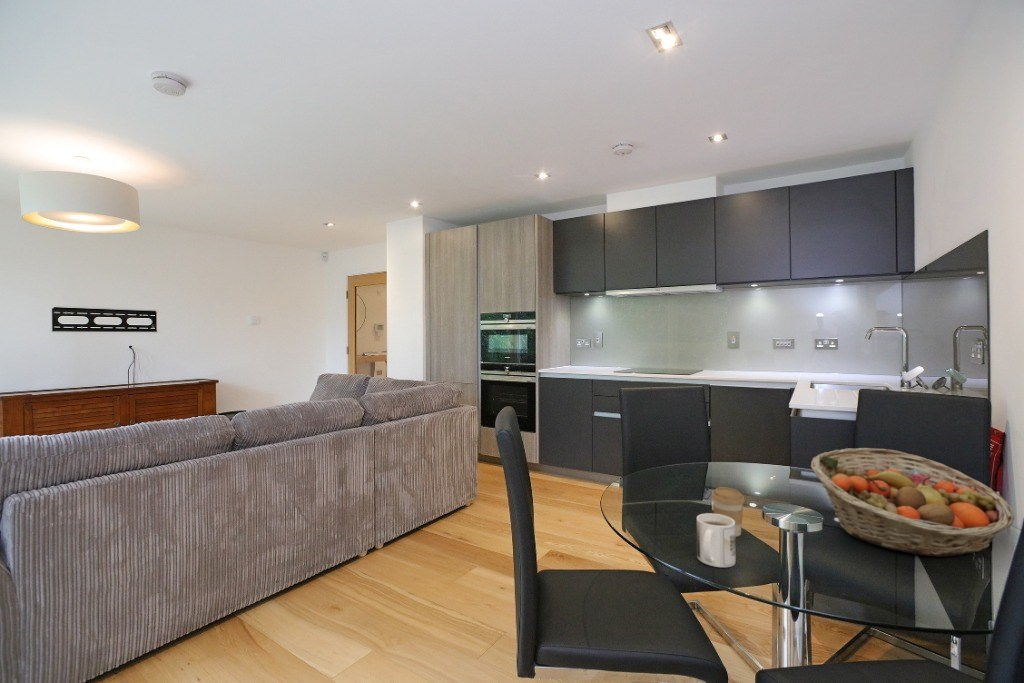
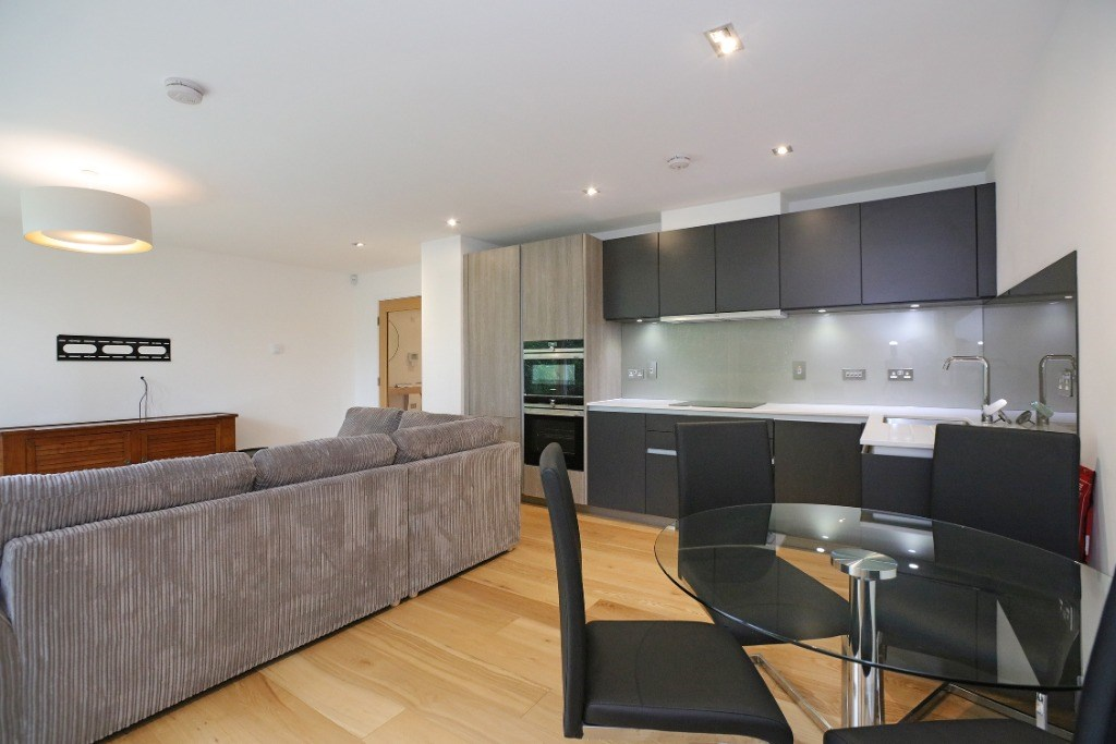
- fruit basket (903, 497)
- coffee cup (728, 511)
- mug (713, 540)
